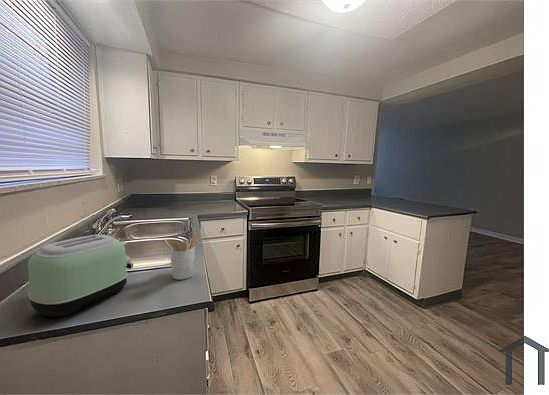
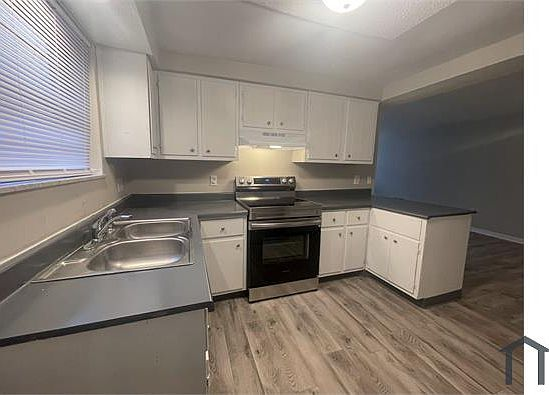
- utensil holder (181, 256)
- toaster (85, 268)
